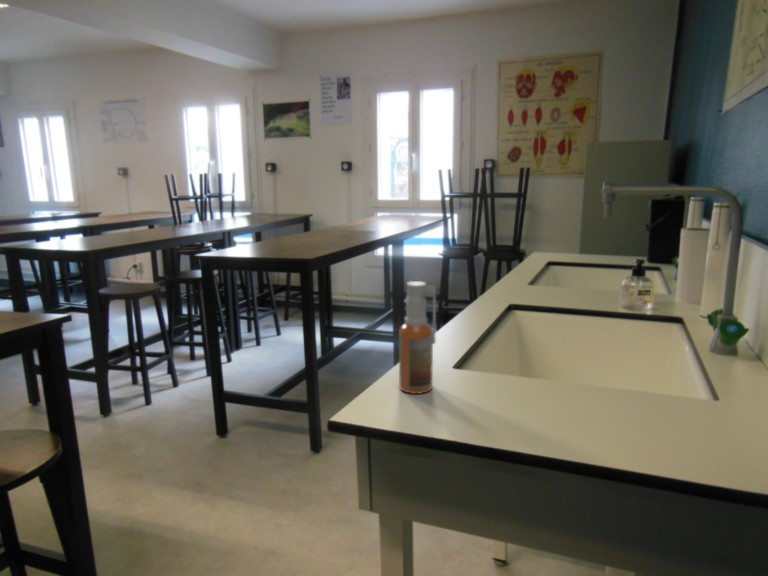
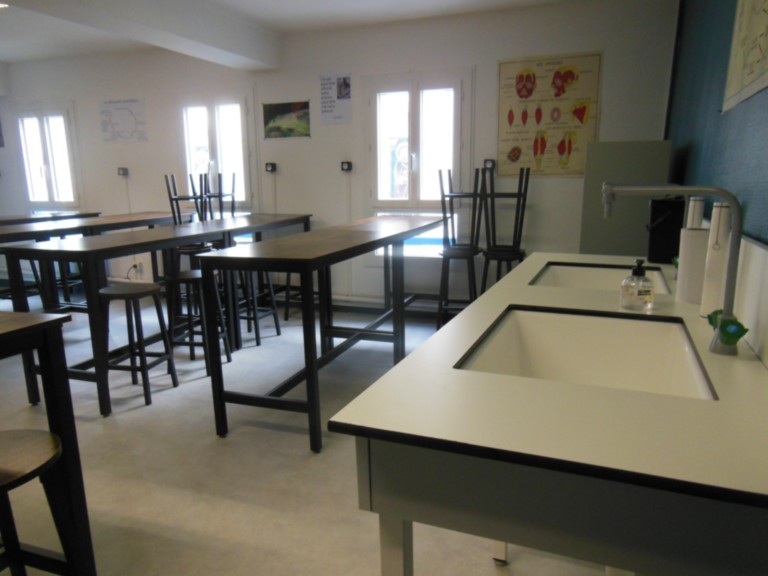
- spray bottle (418, 336)
